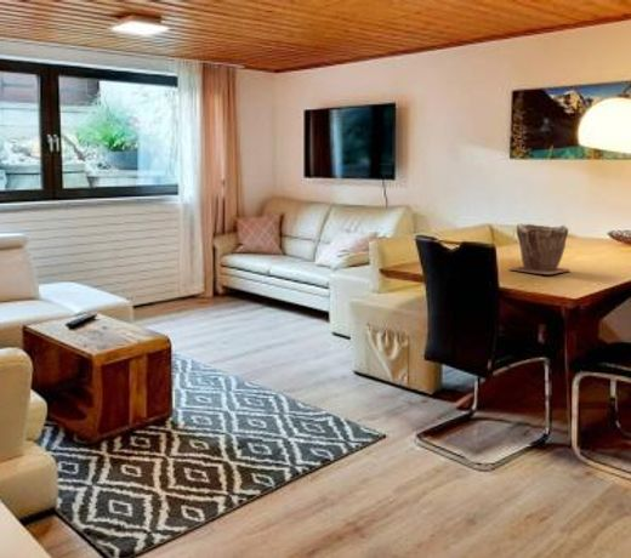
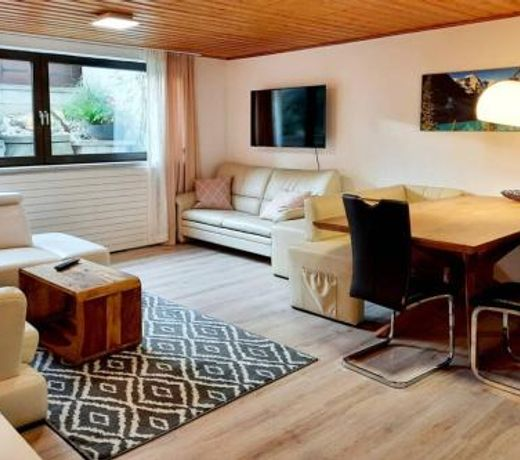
- plant pot (540, 247)
